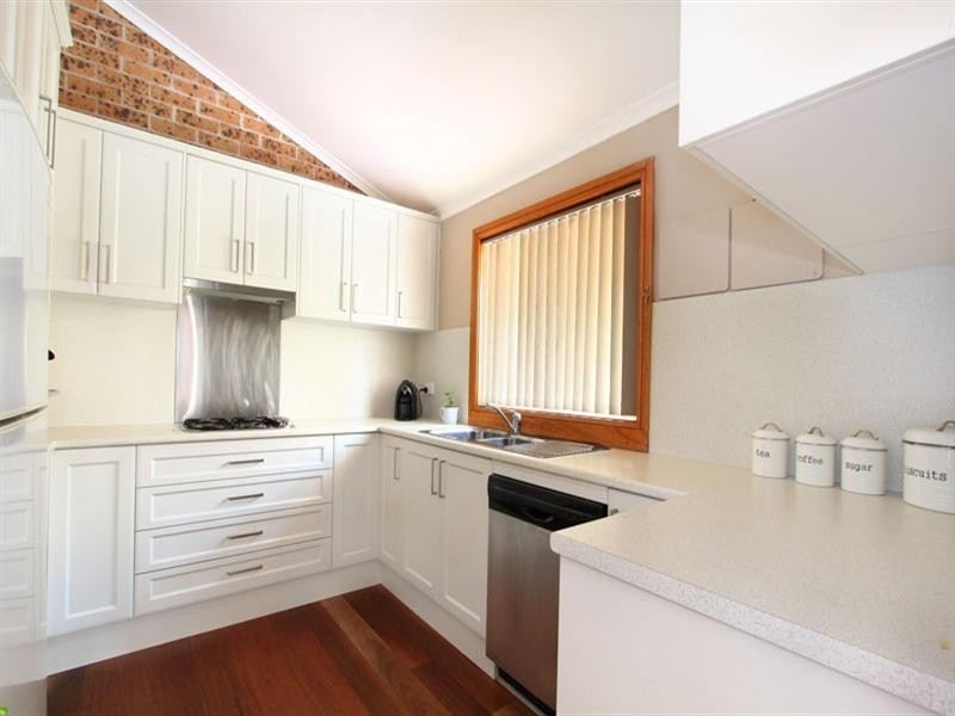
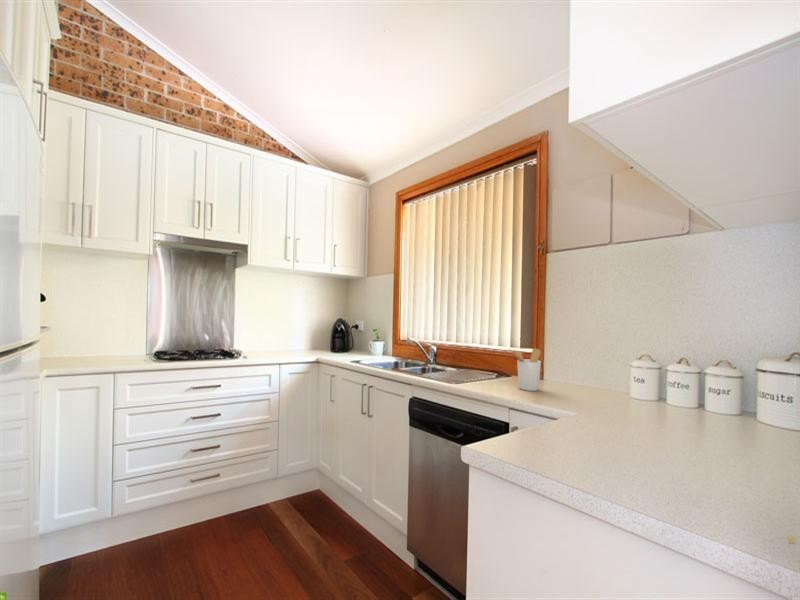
+ utensil holder (523, 368)
